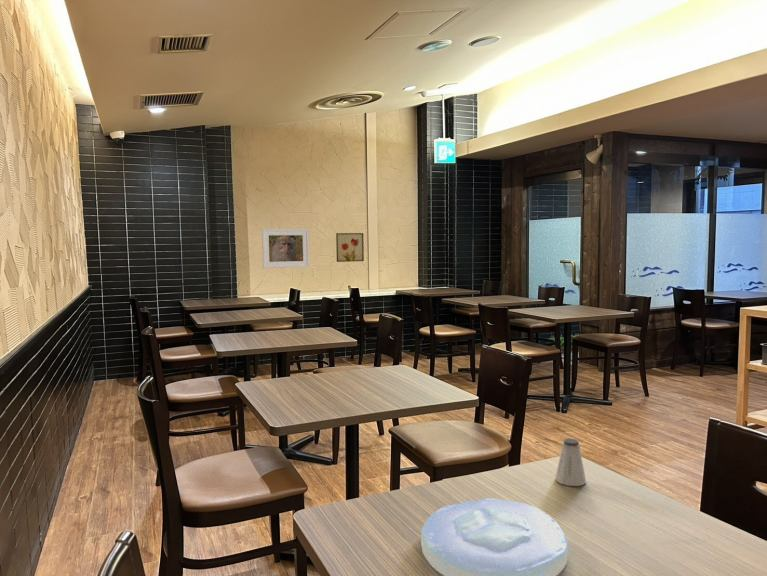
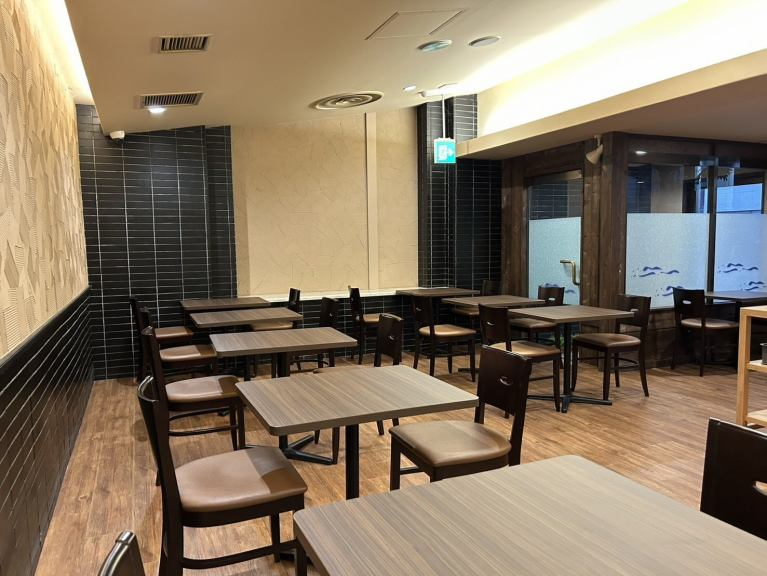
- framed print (286, 248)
- saltshaker (570, 460)
- wall art (349, 247)
- plate (492, 535)
